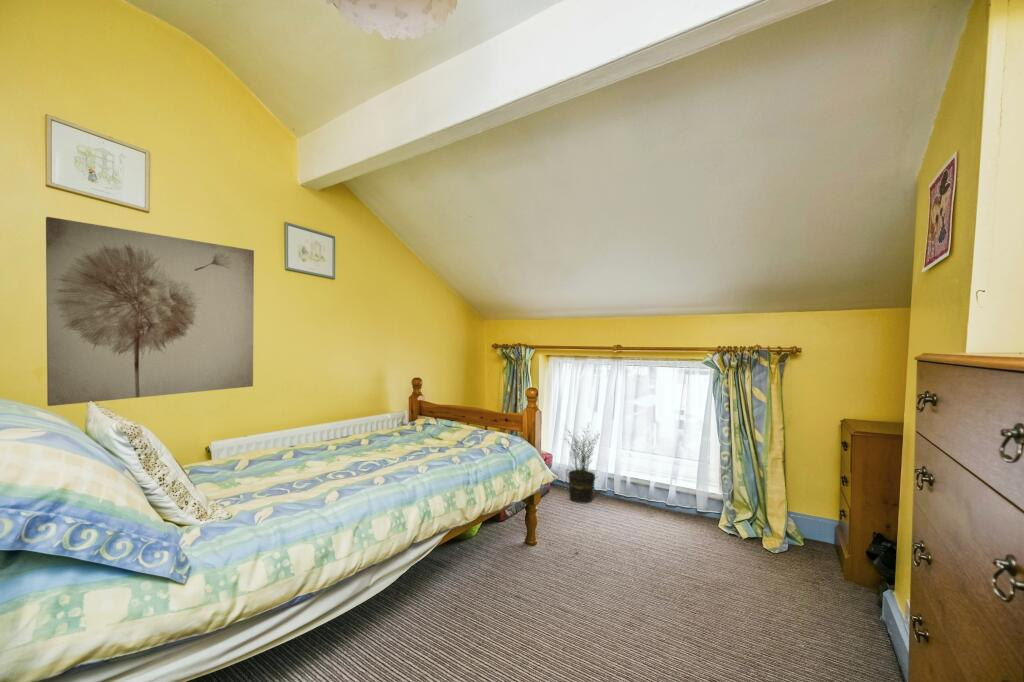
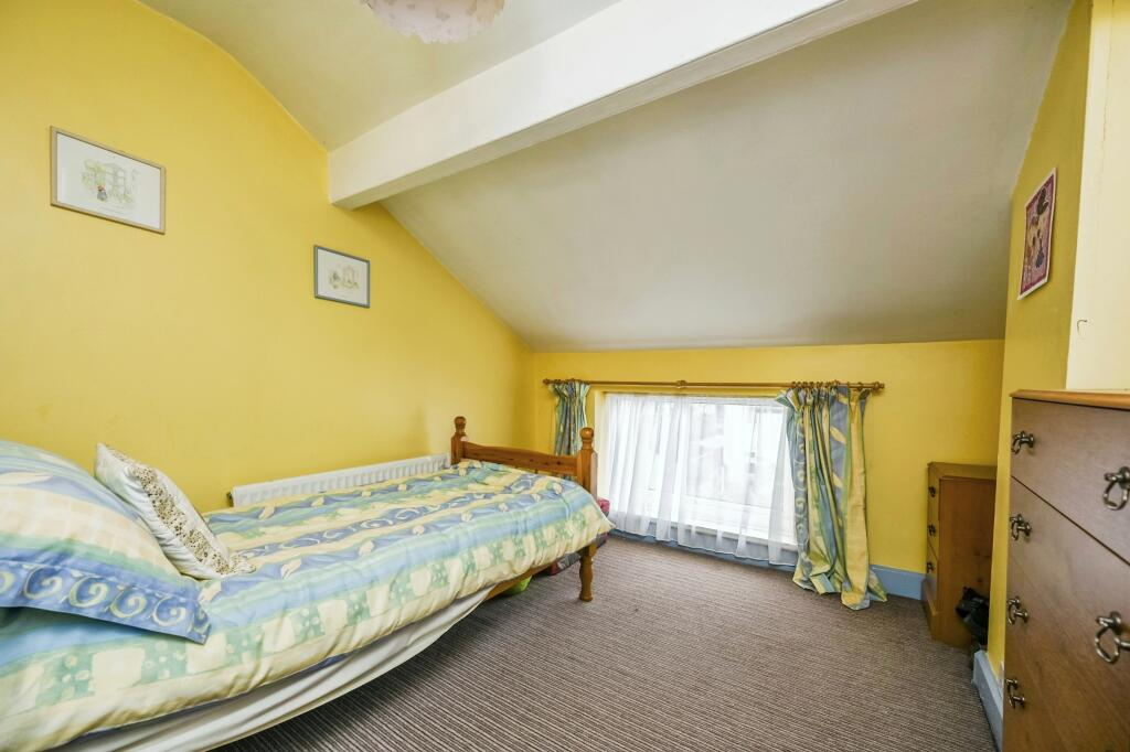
- wall art (166, 315)
- potted plant (581, 461)
